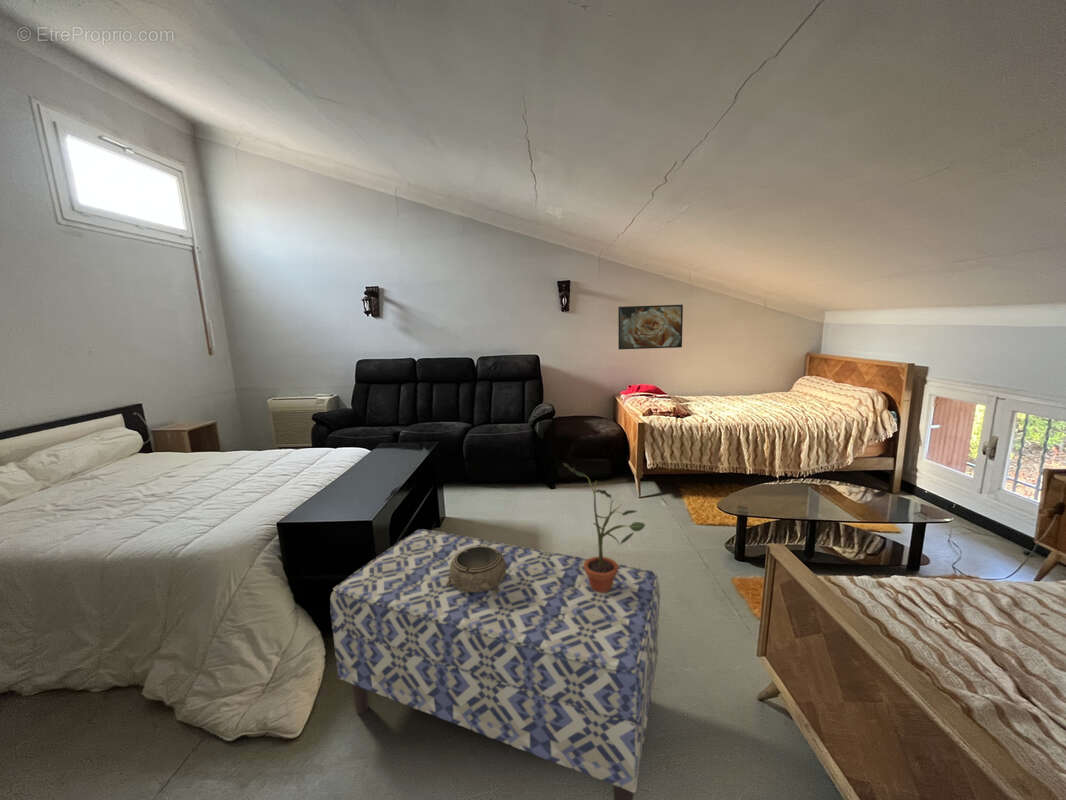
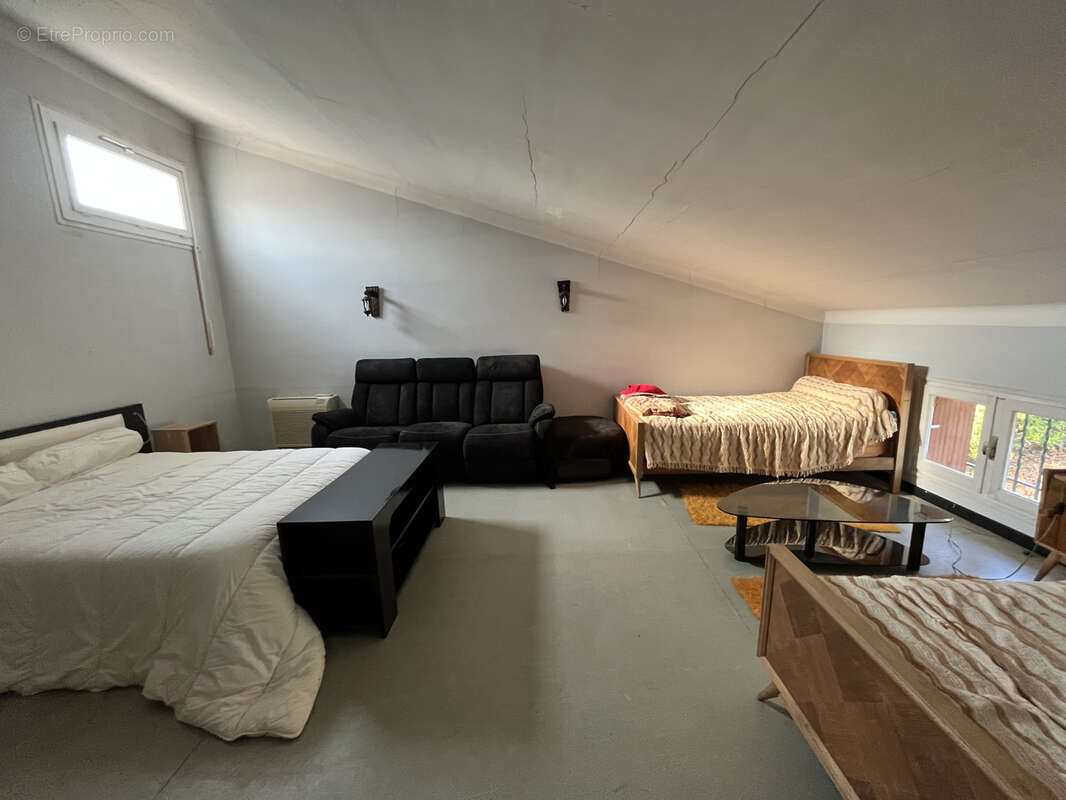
- potted plant (597, 529)
- decorative bowl (479, 569)
- bench (499, 644)
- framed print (650, 327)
